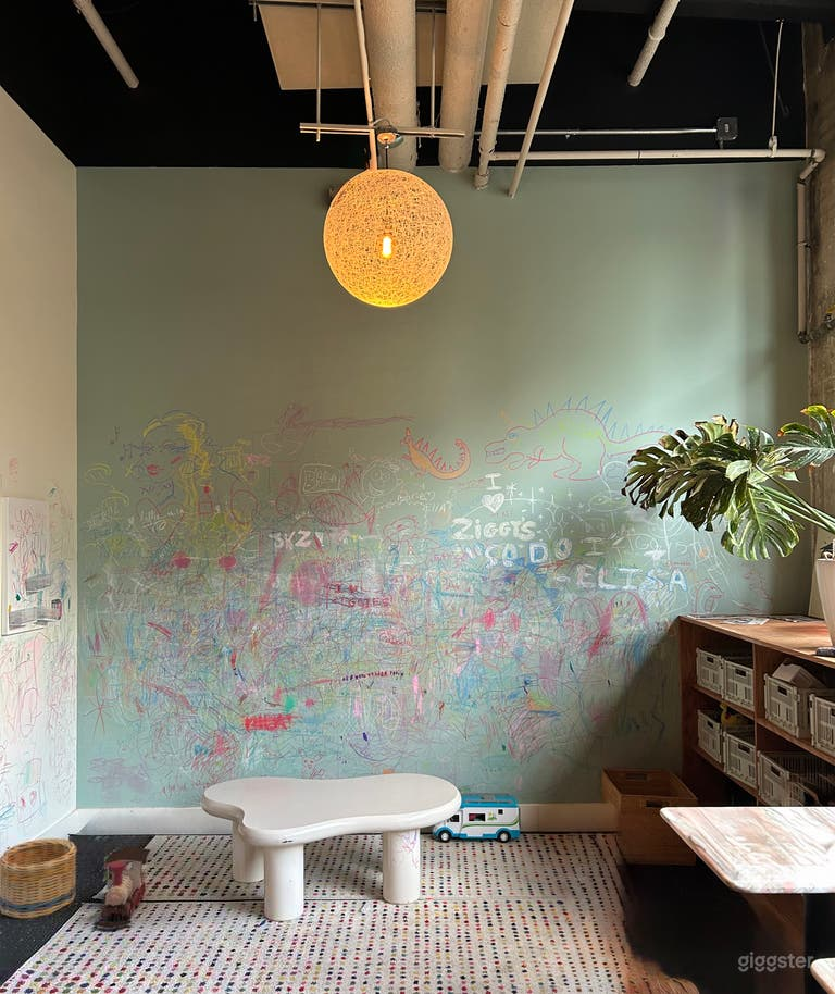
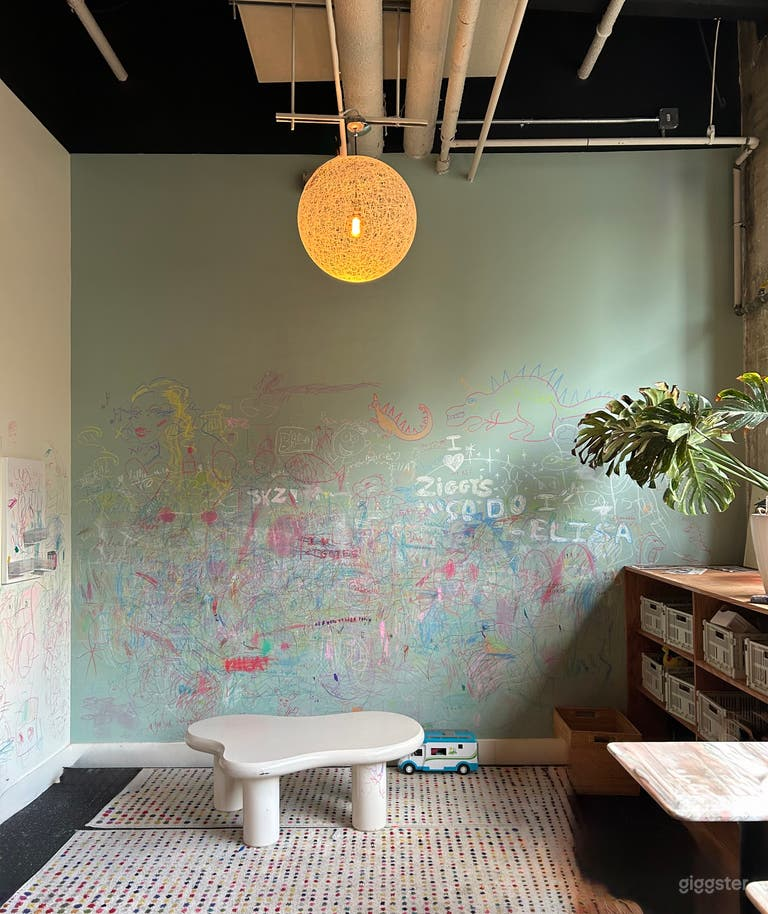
- toy train (121, 882)
- basket (38, 877)
